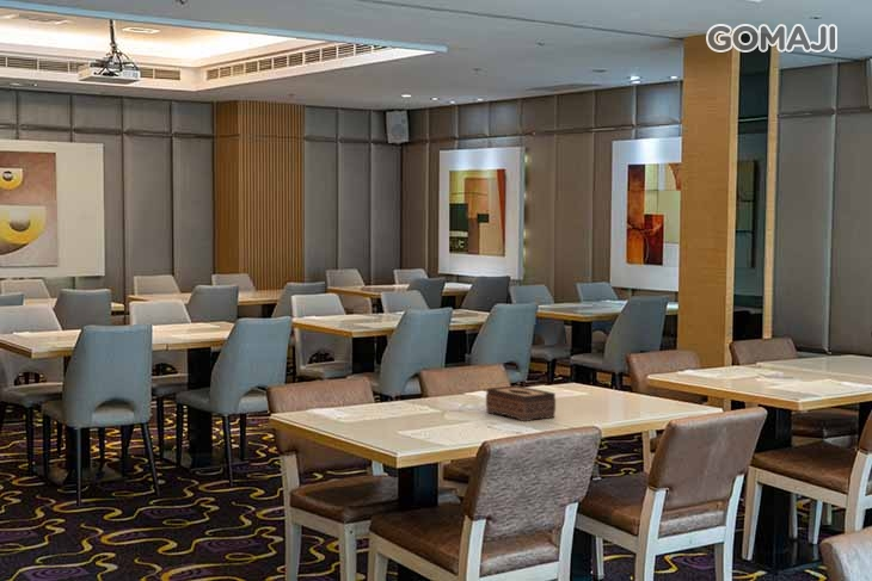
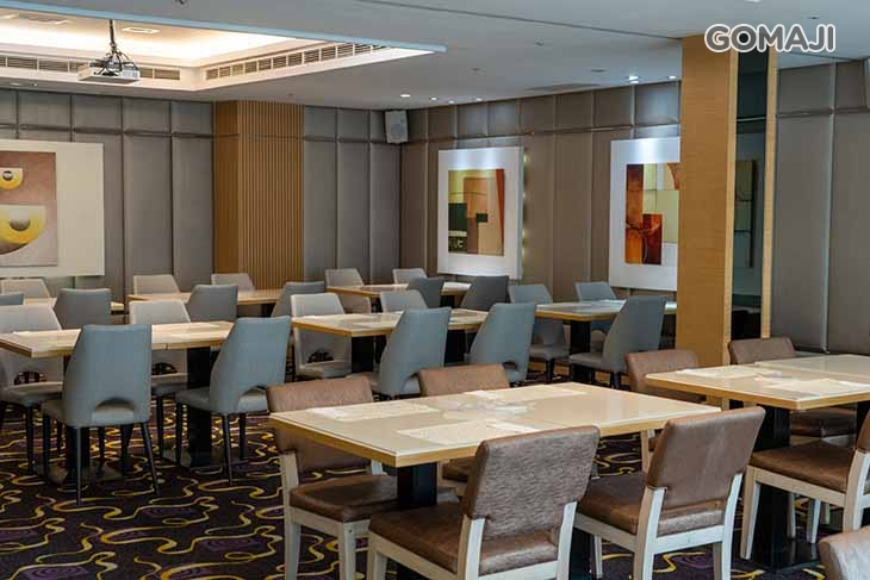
- tissue box (520, 402)
